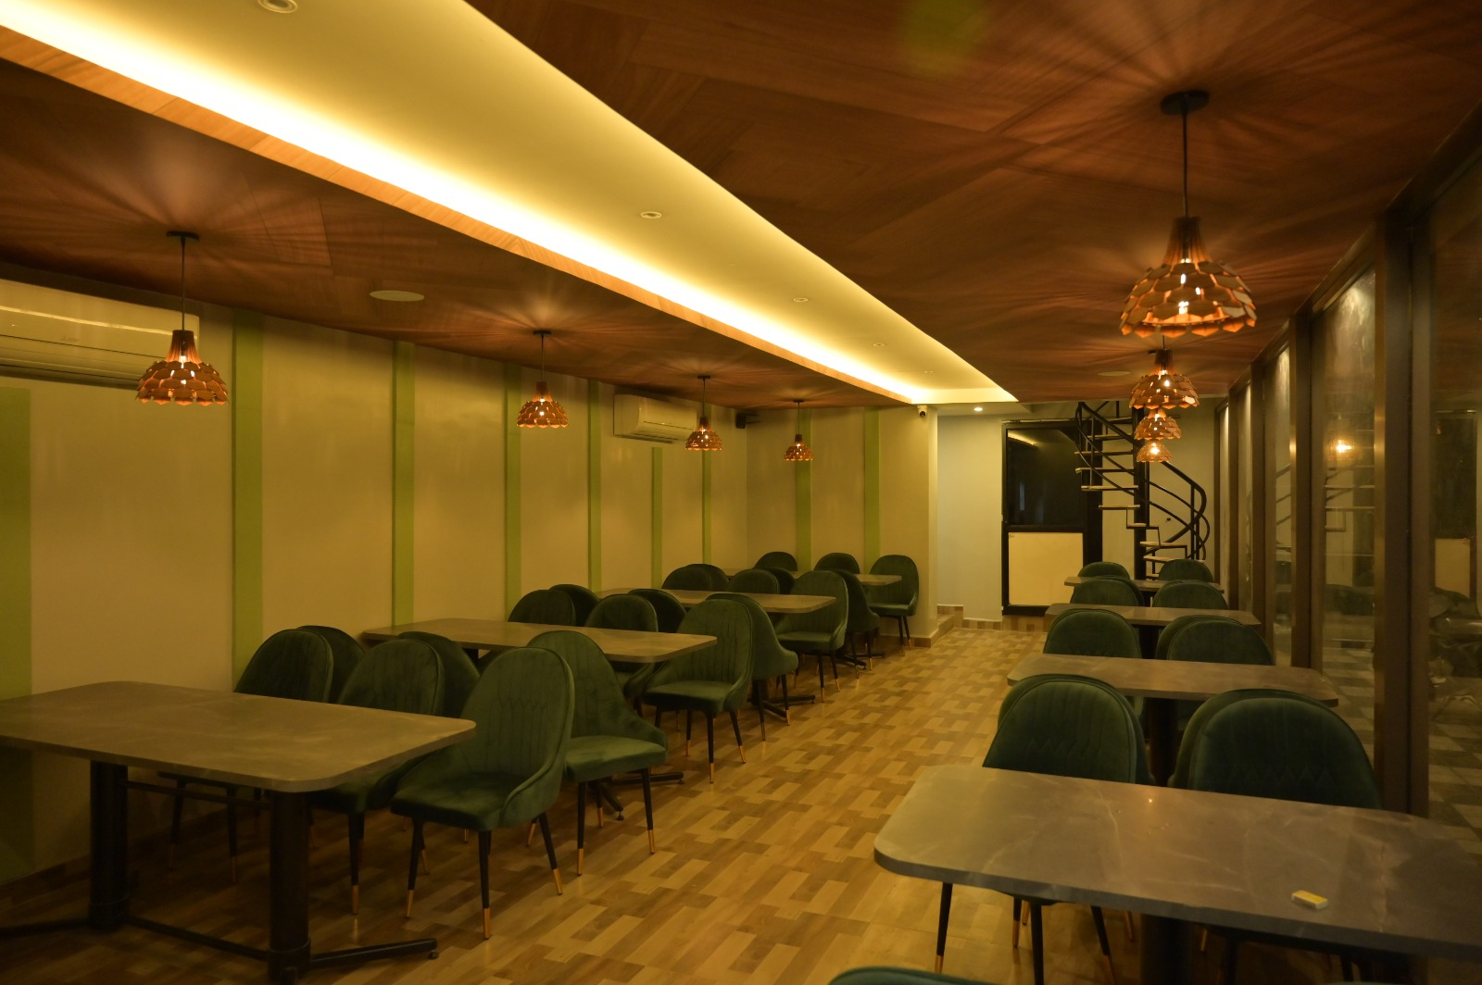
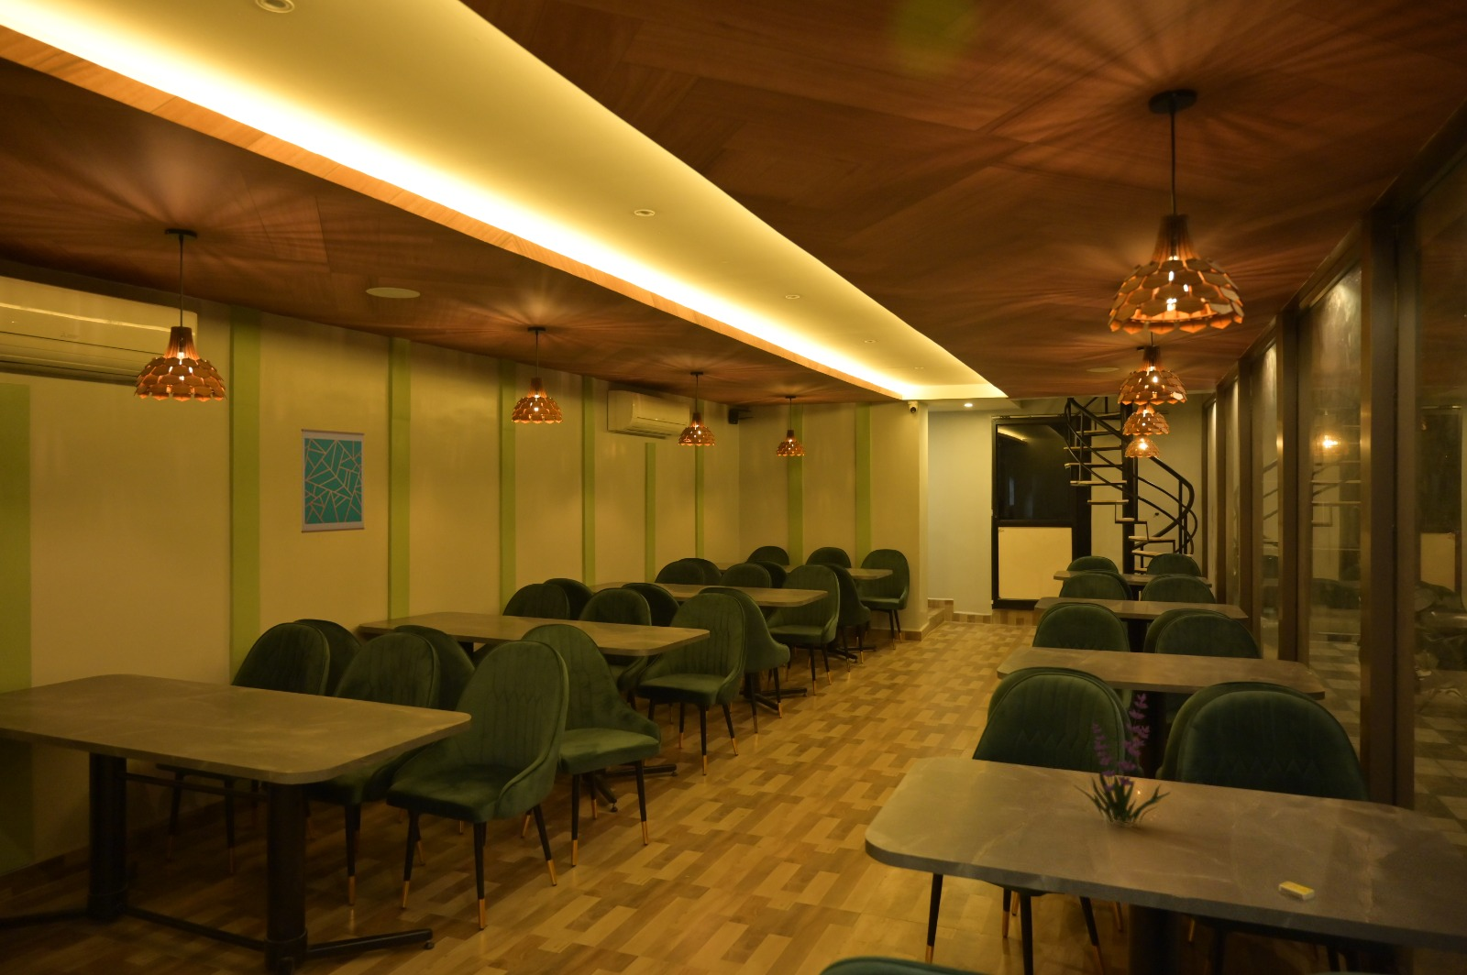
+ plant (1122, 762)
+ wall art (334, 481)
